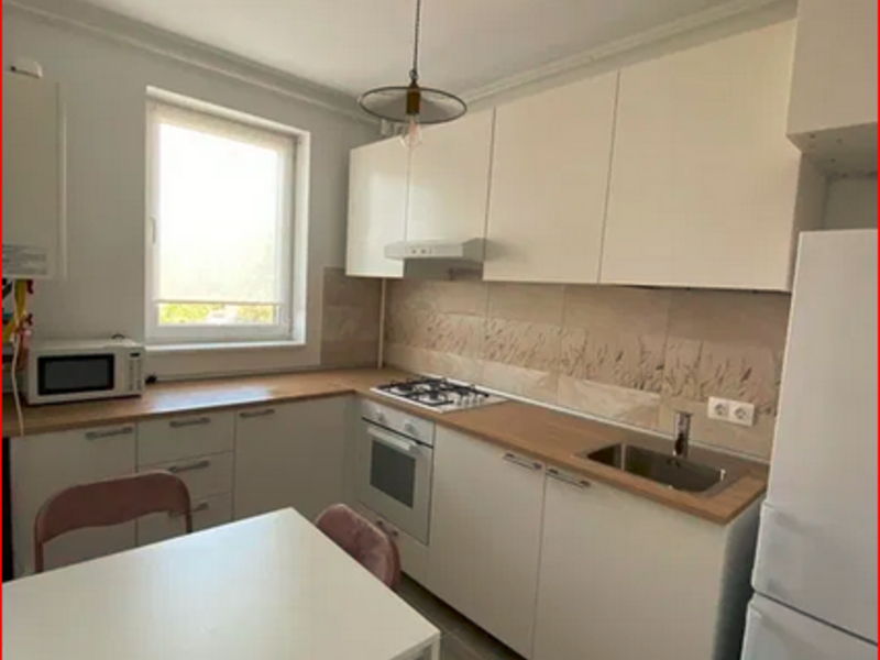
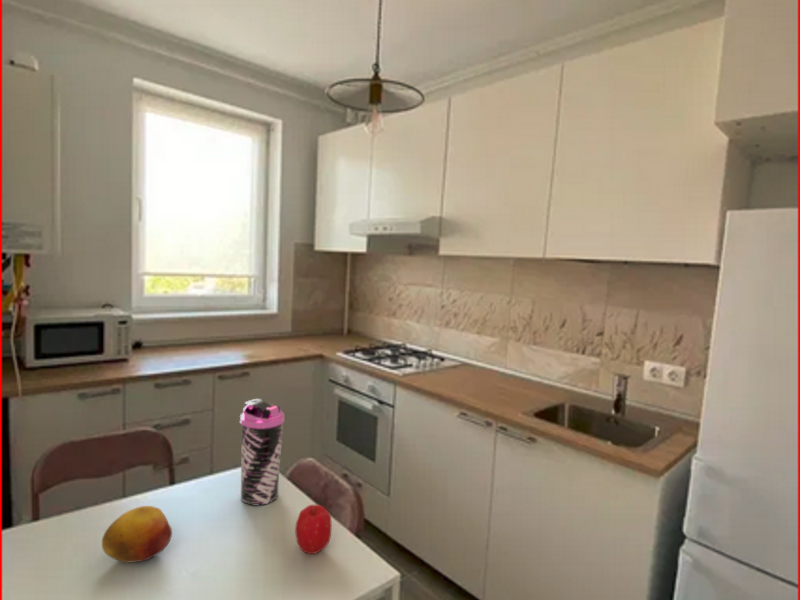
+ fruit (313, 527)
+ water bottle (261, 450)
+ fruit (138, 532)
